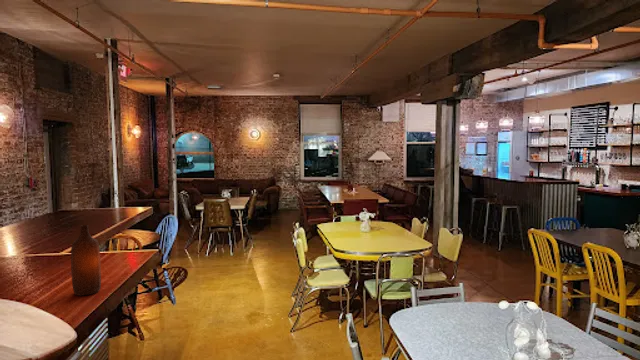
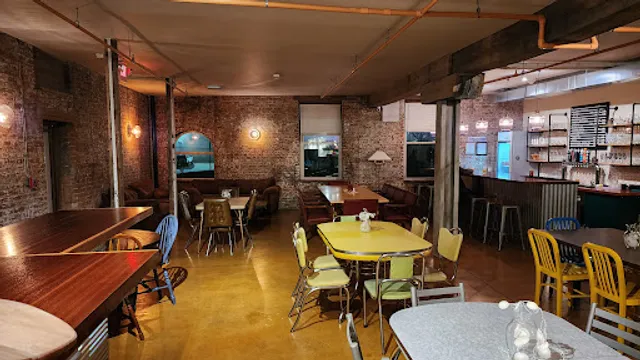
- bottle (85, 258)
